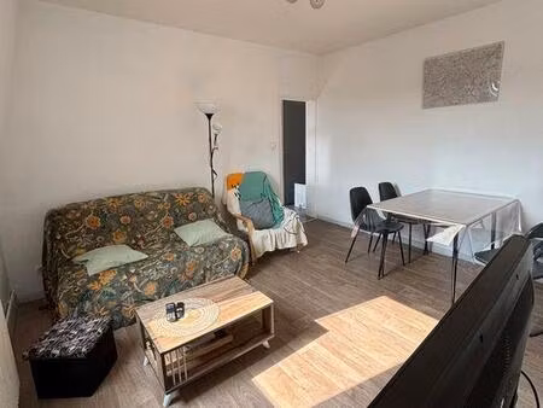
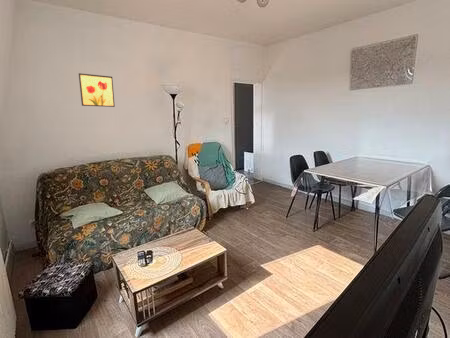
+ wall art (97, 90)
